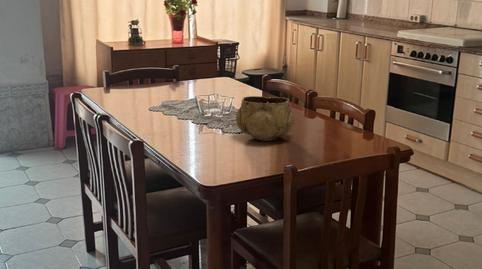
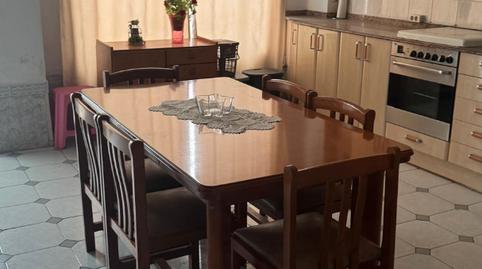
- decorative bowl (265, 118)
